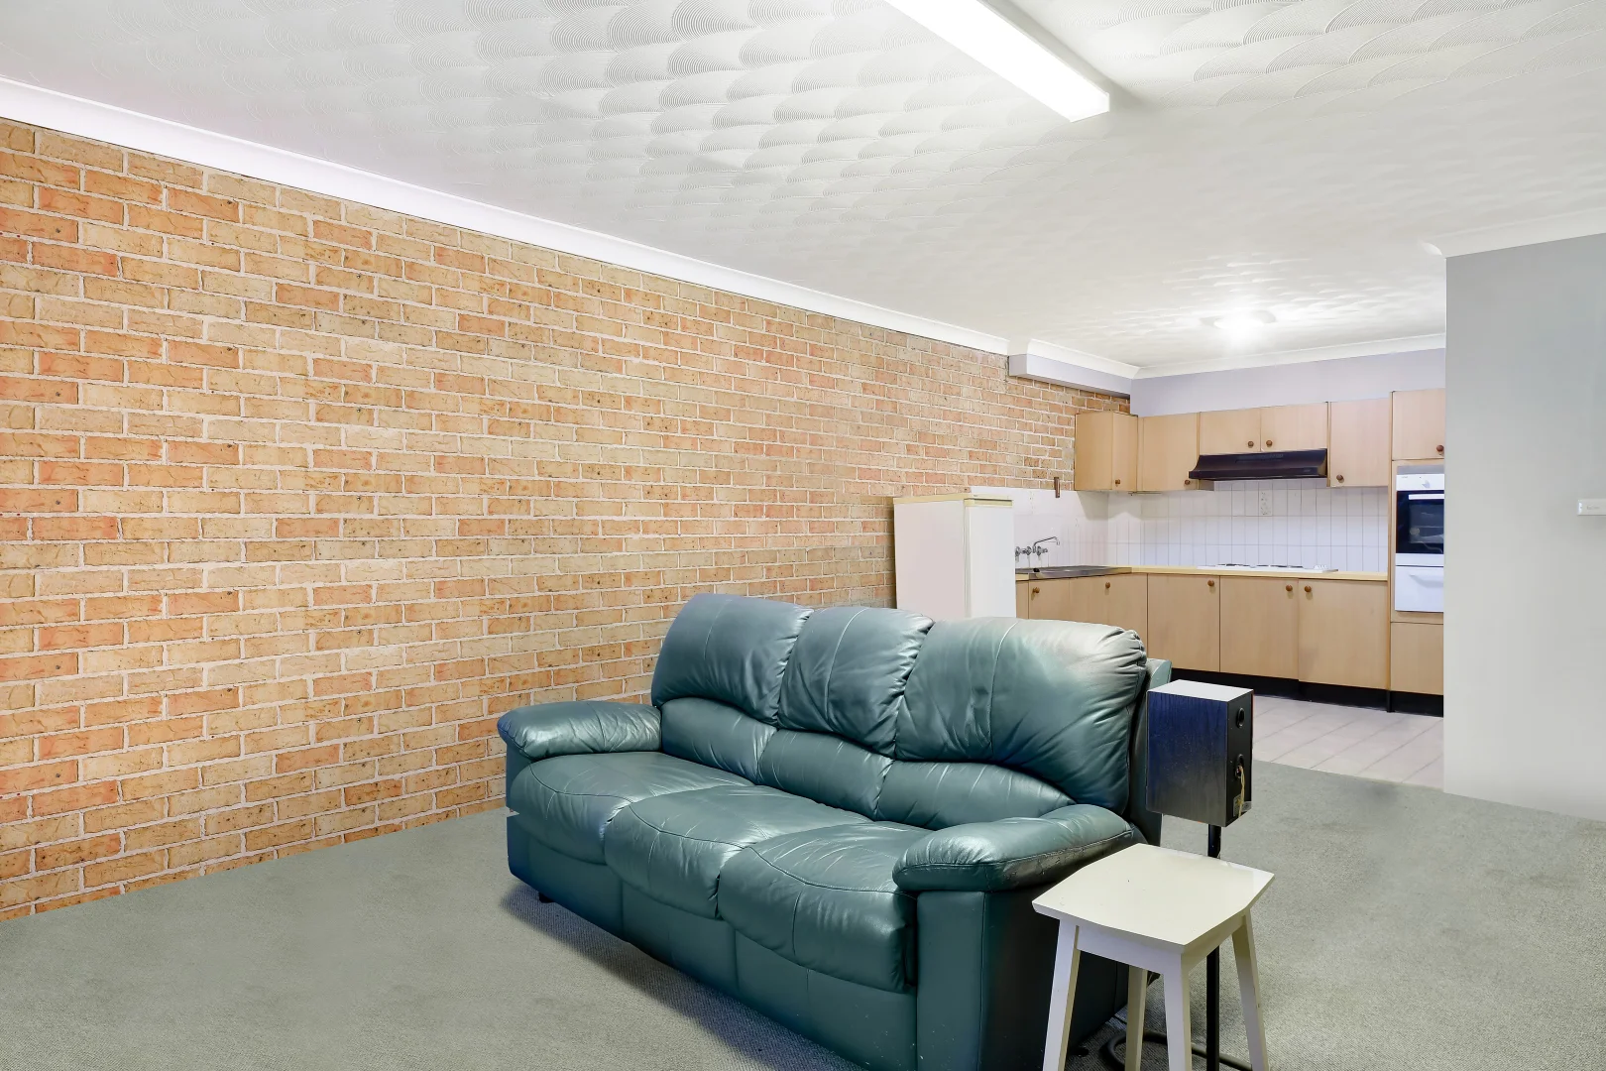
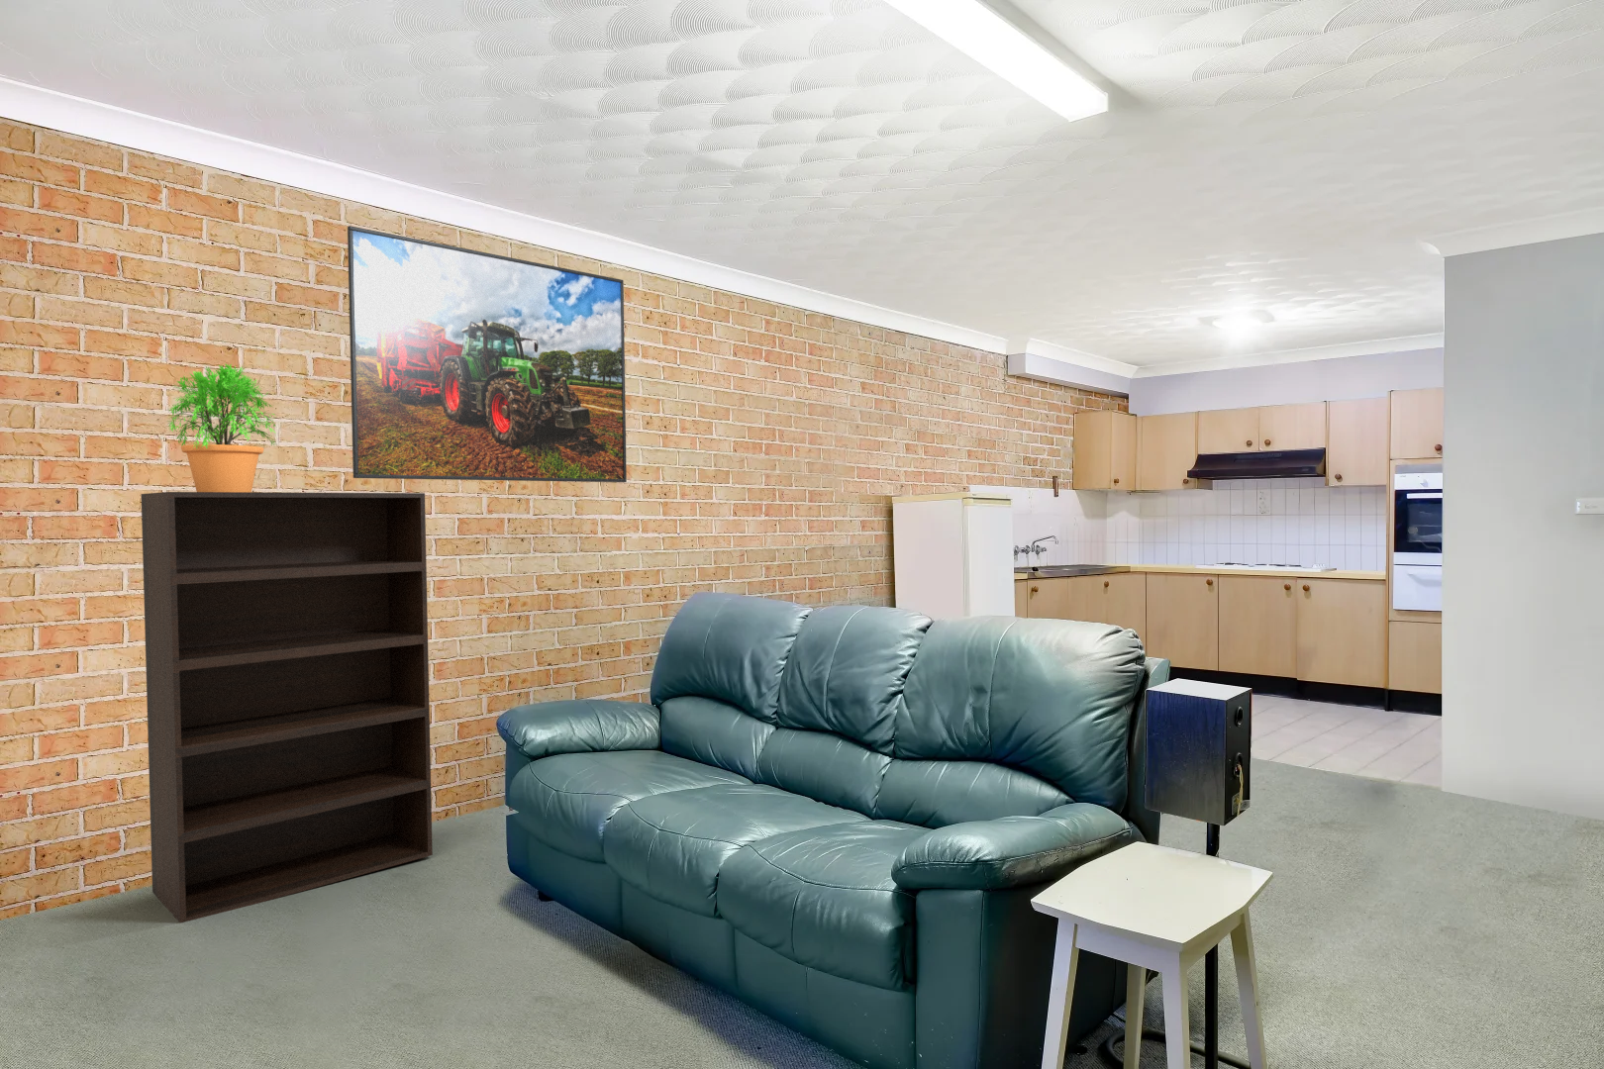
+ potted plant (221, 427)
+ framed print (502, 369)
+ bookshelf (294, 684)
